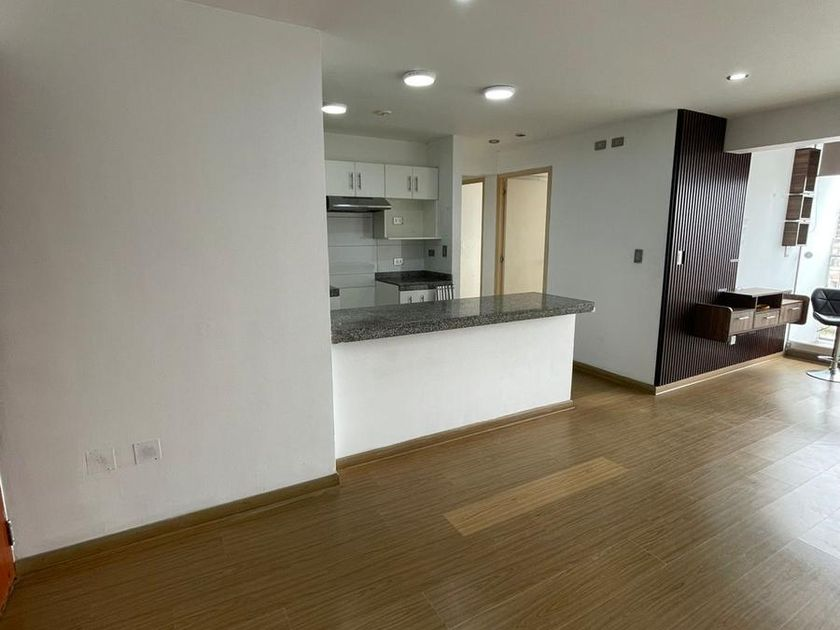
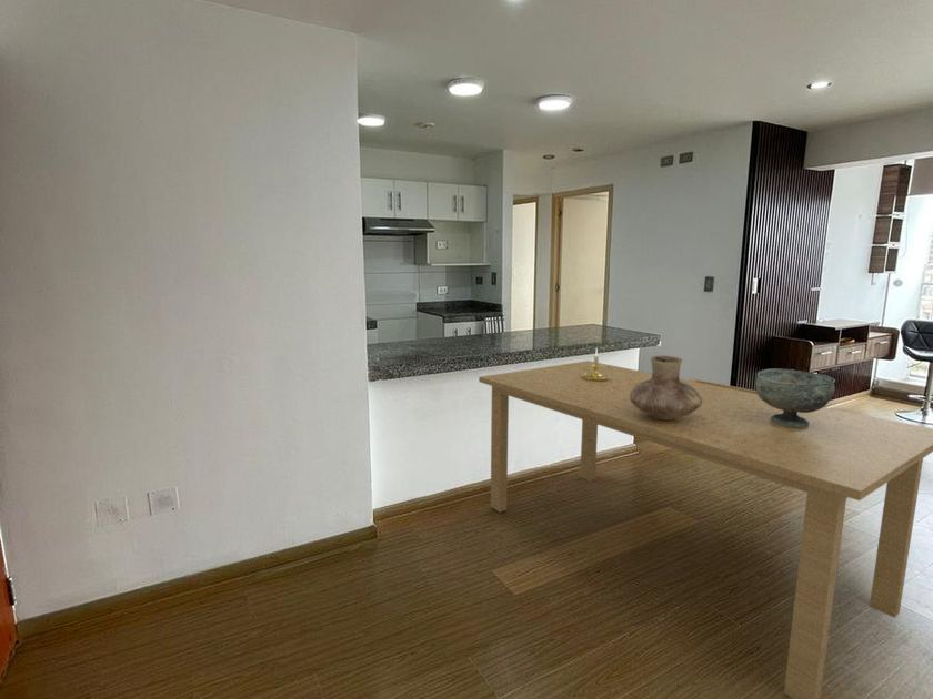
+ candle holder (594, 362)
+ vase (665, 386)
+ dining table (683, 452)
+ decorative bowl (792, 398)
